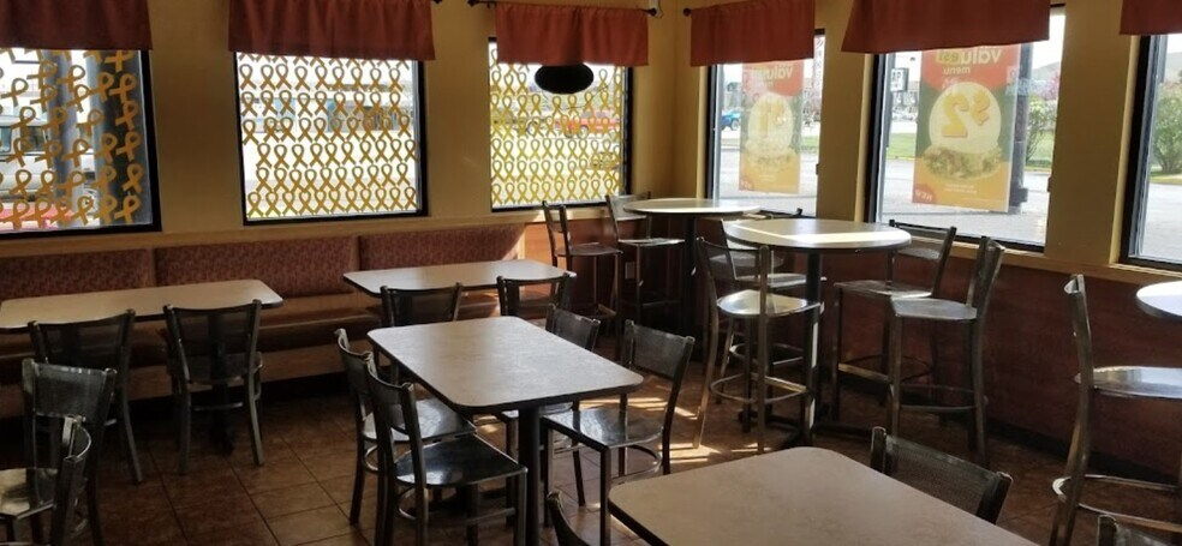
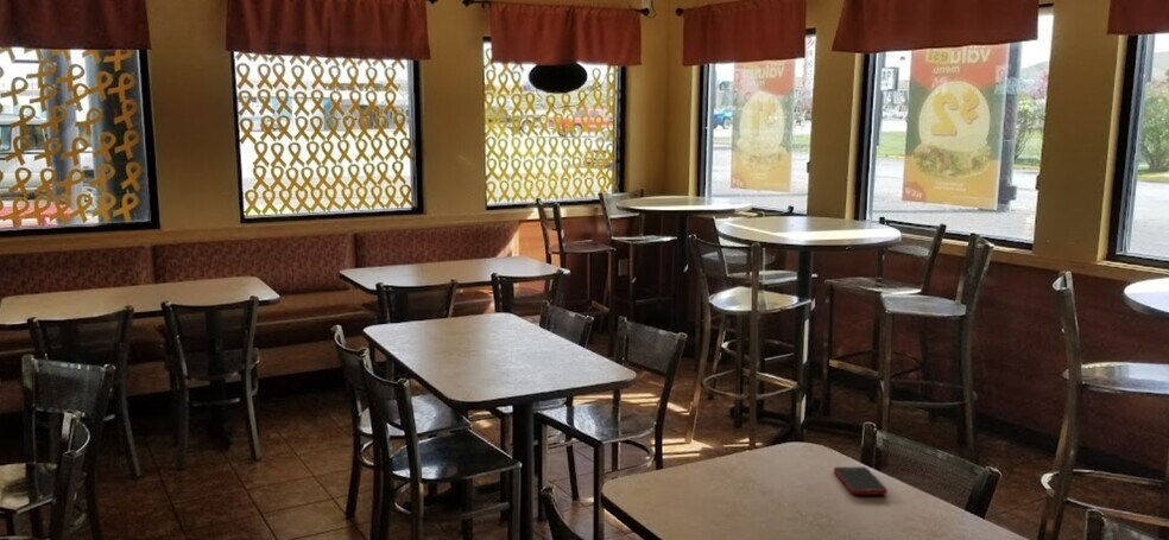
+ cell phone (859, 479)
